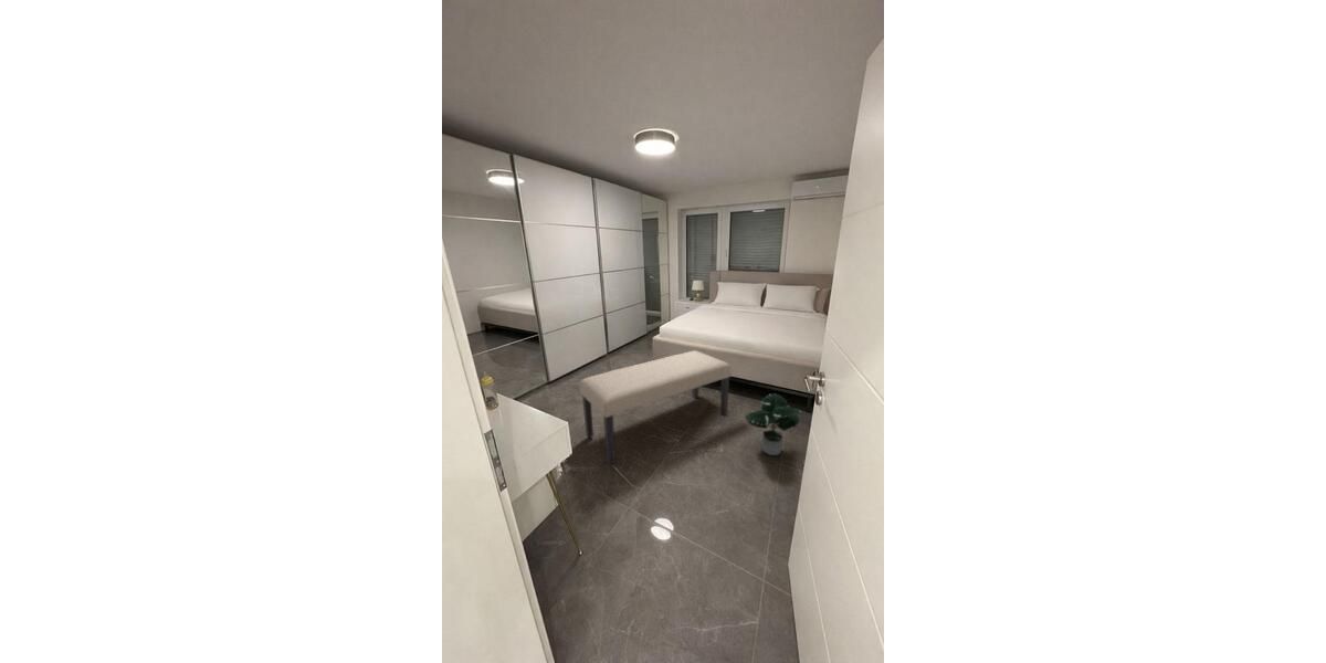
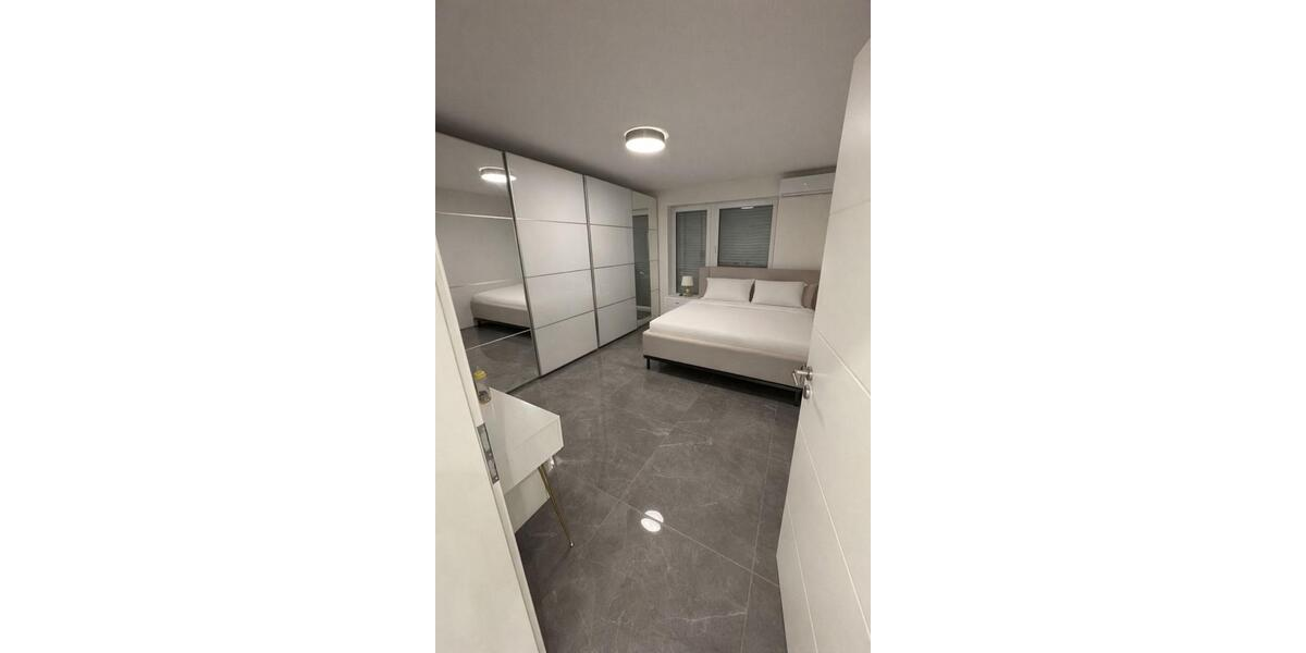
- bench (659, 397)
- potted plant (771, 427)
